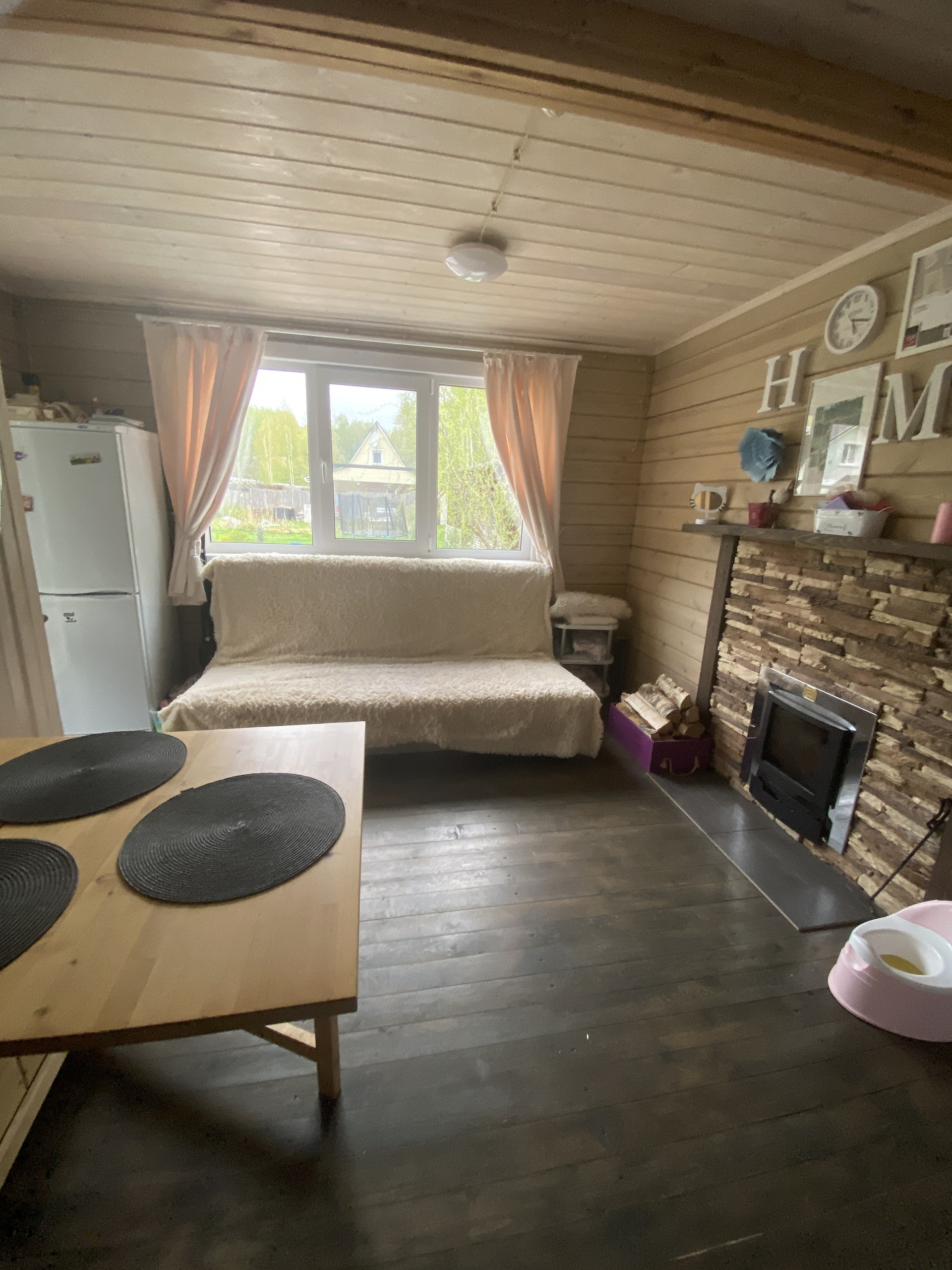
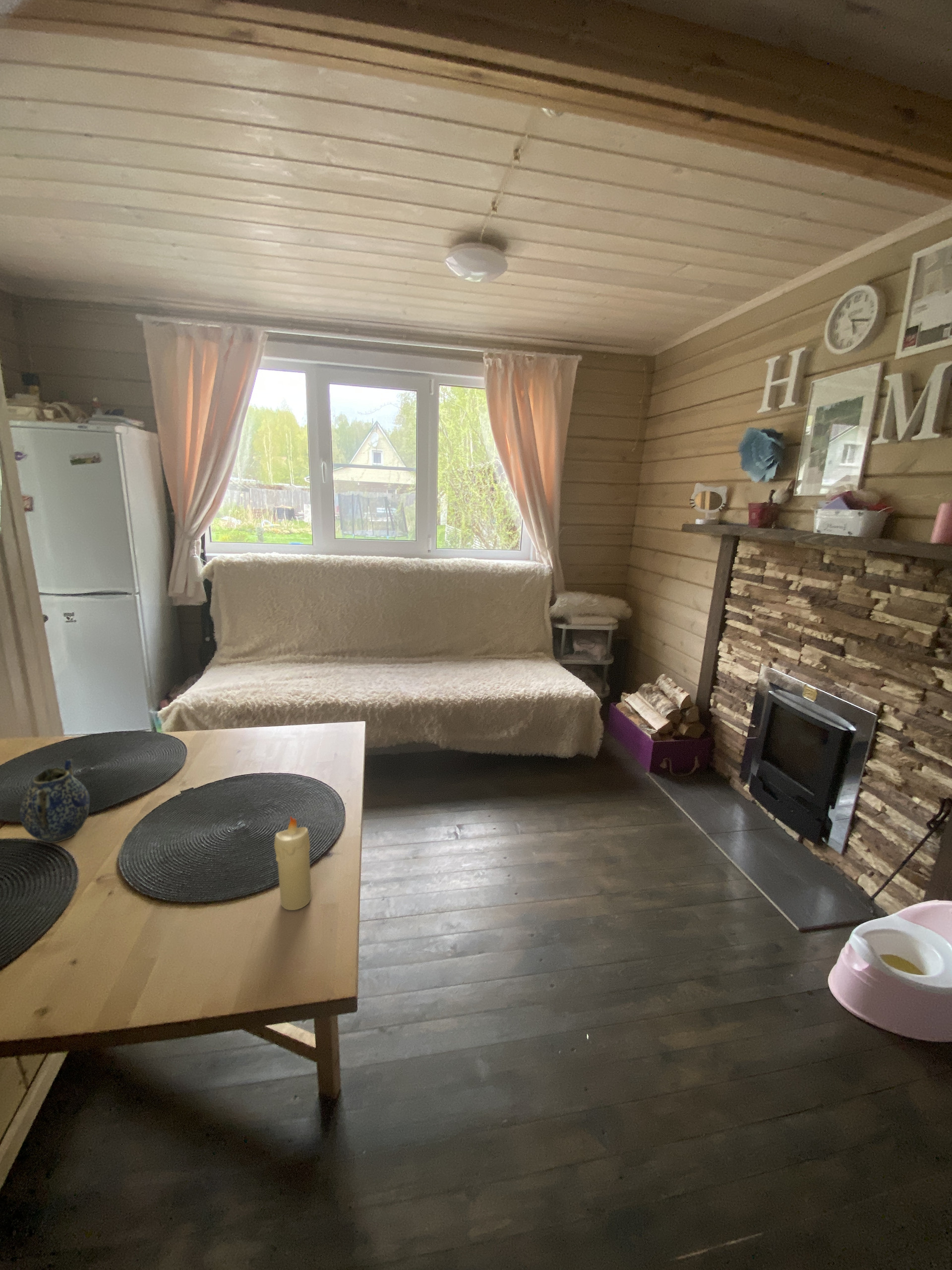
+ teapot (56, 801)
+ candle (293, 859)
